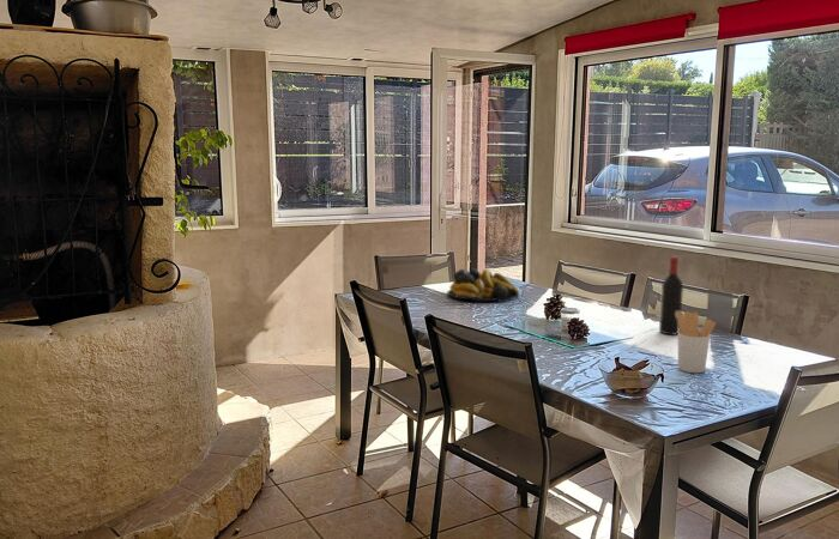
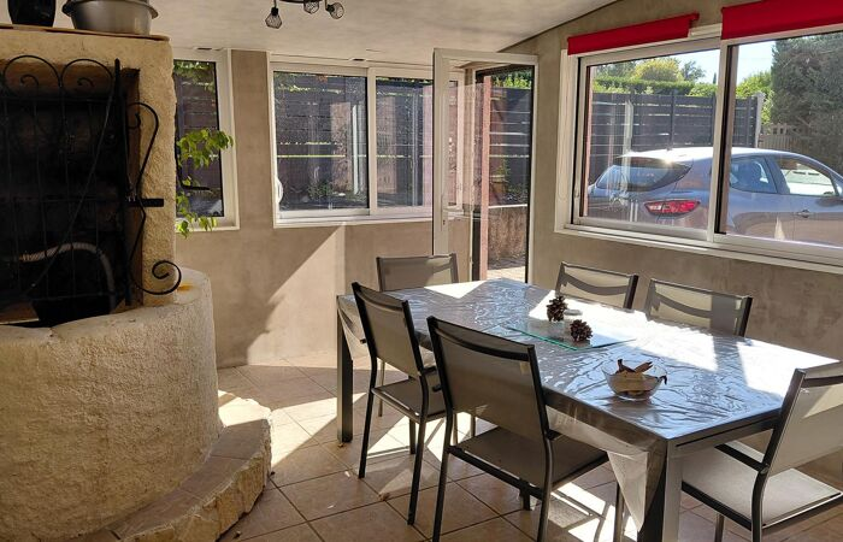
- wine bottle (671, 295)
- utensil holder (690, 340)
- fruit bowl (482, 281)
